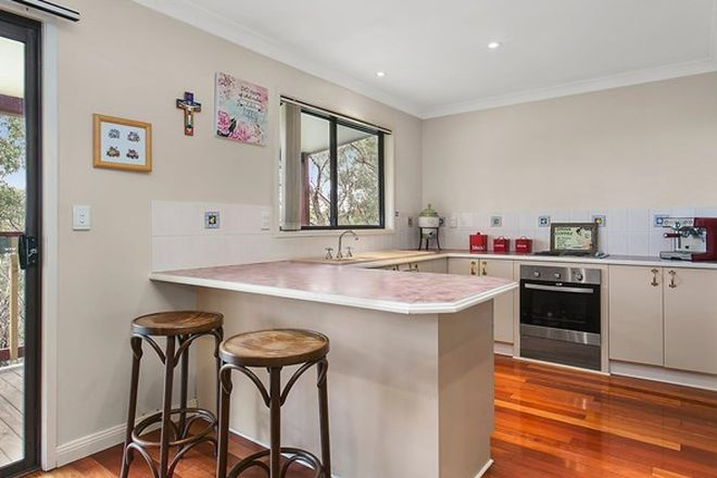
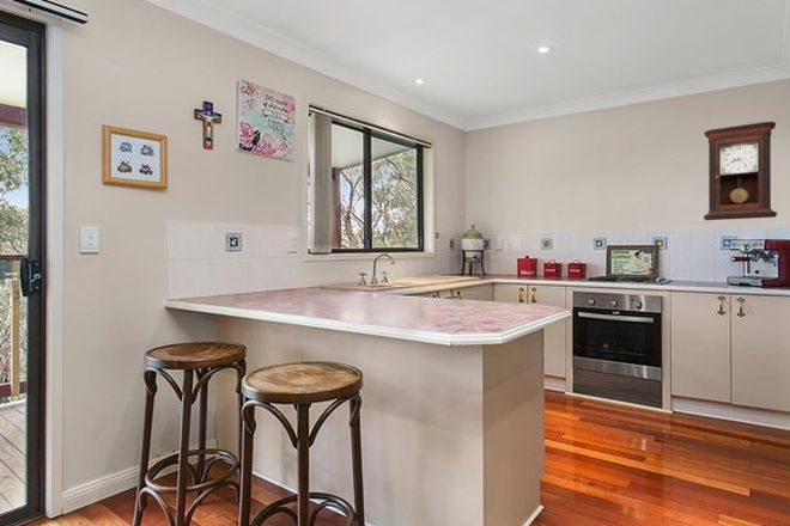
+ pendulum clock (739, 172)
